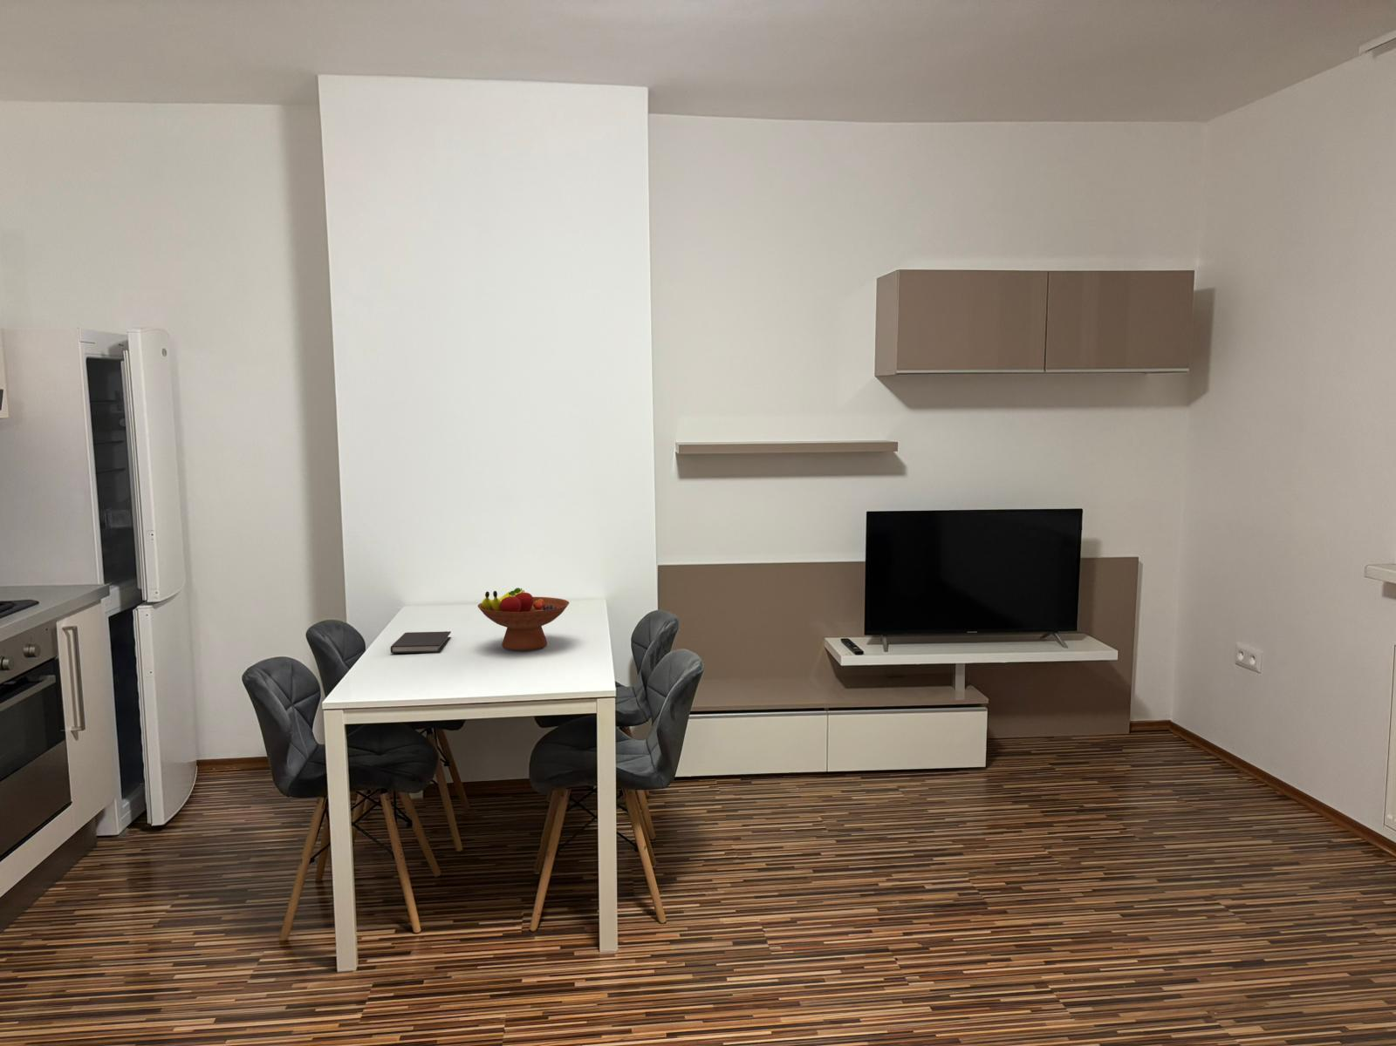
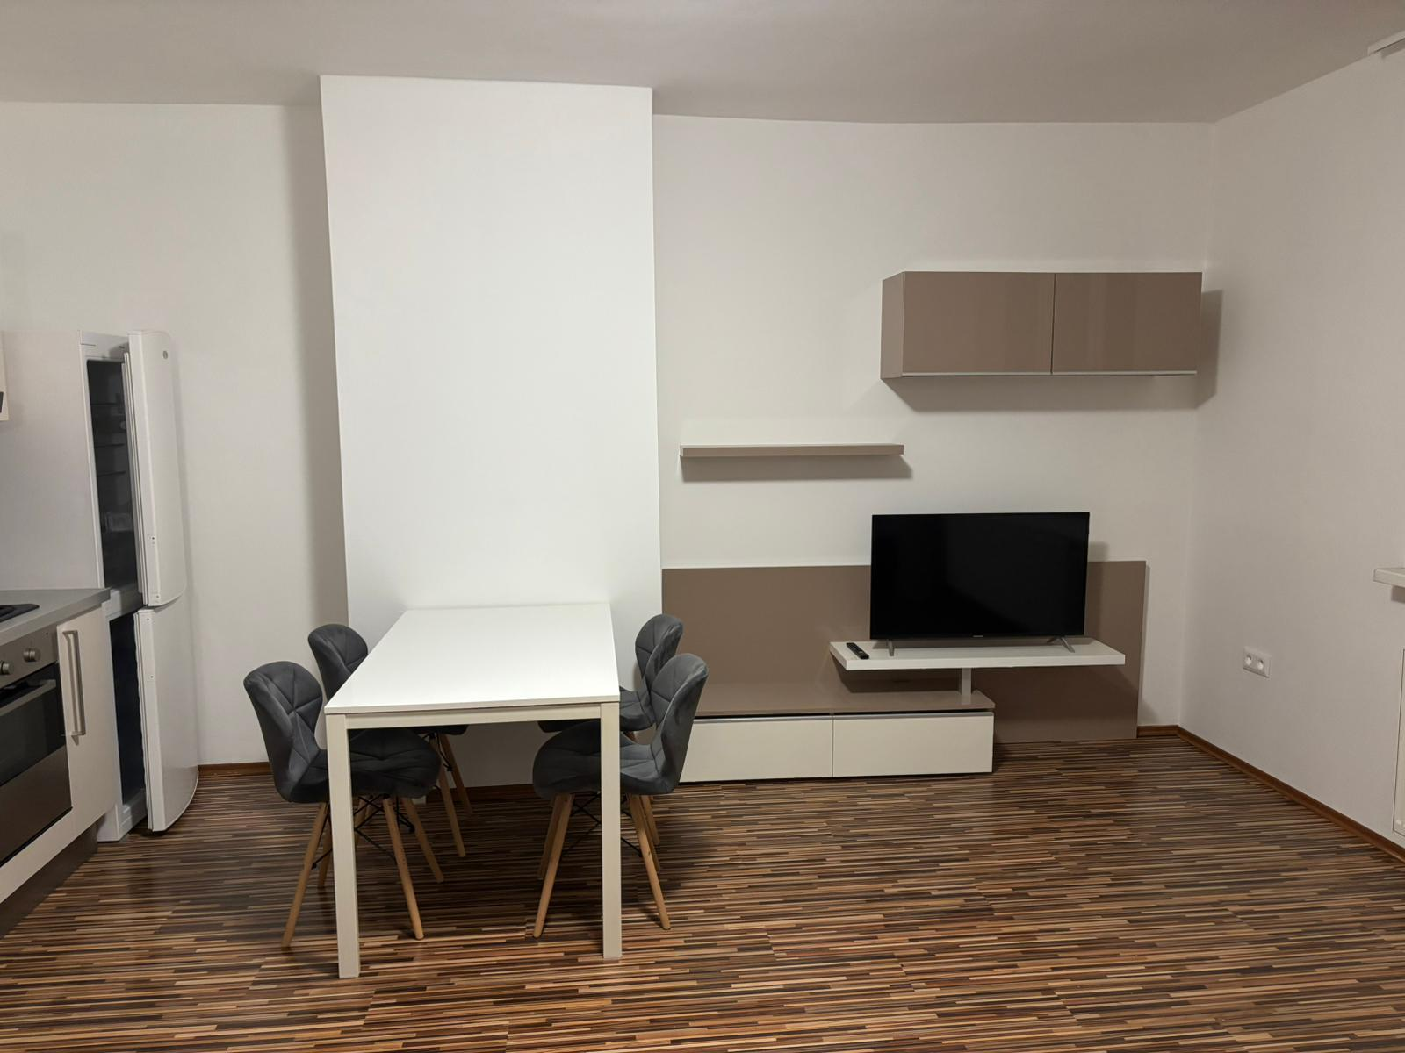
- fruit bowl (523, 616)
- diary (421, 642)
